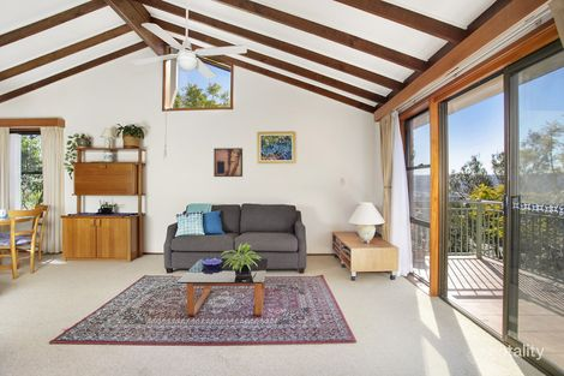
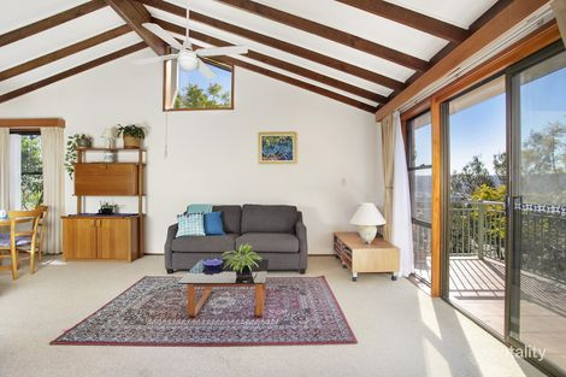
- wall art (228, 162)
